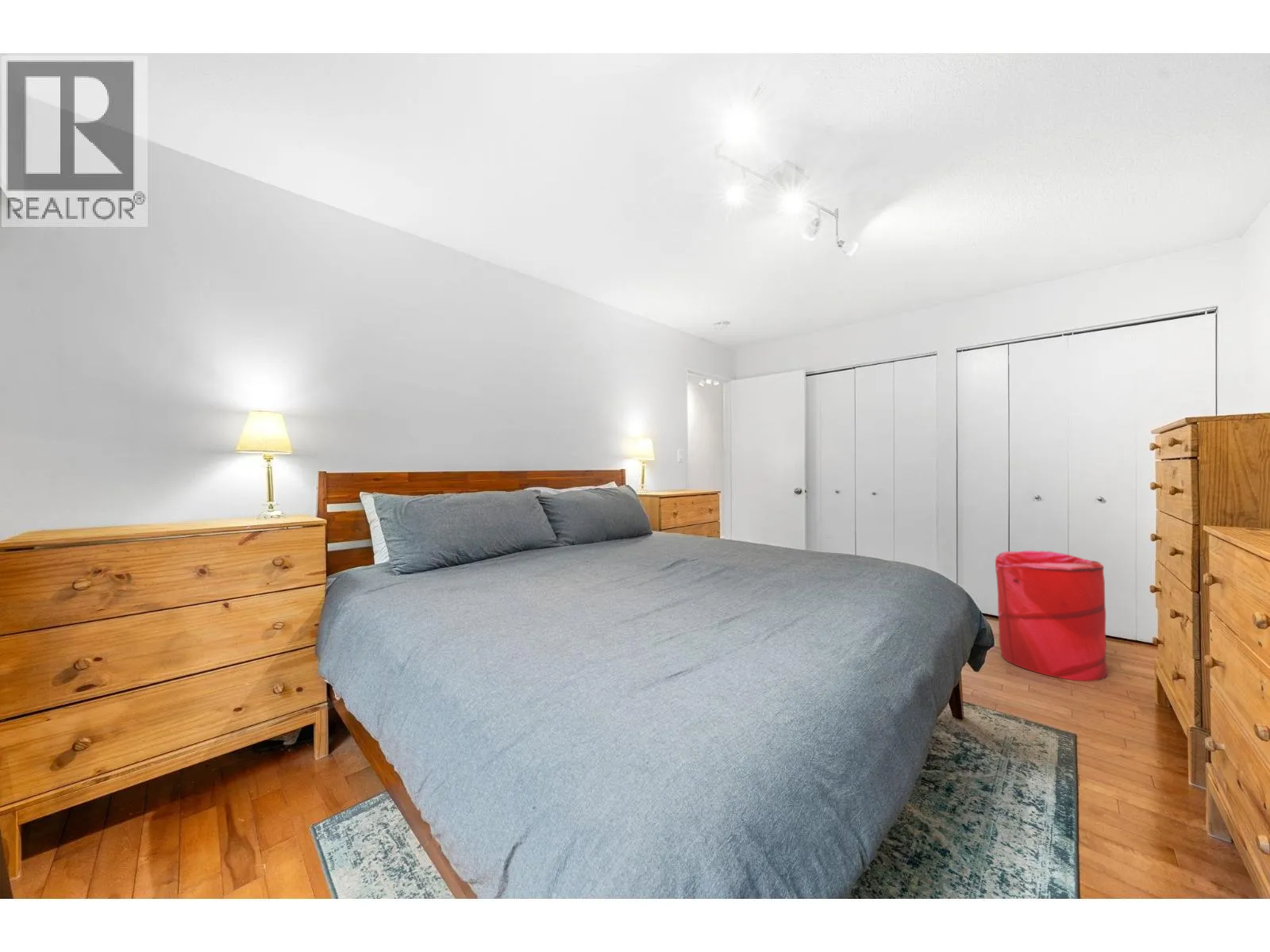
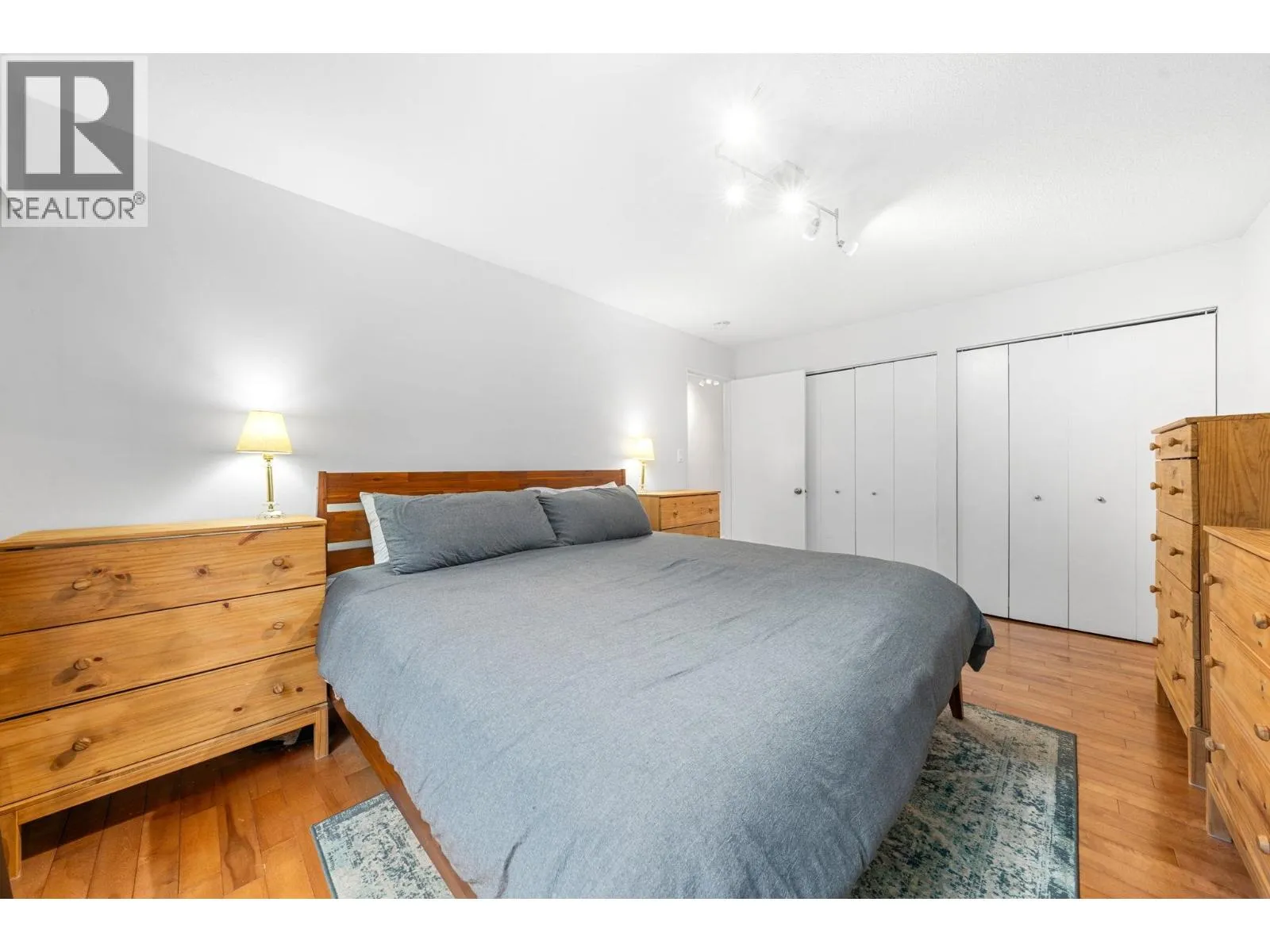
- laundry hamper (1047, 609)
